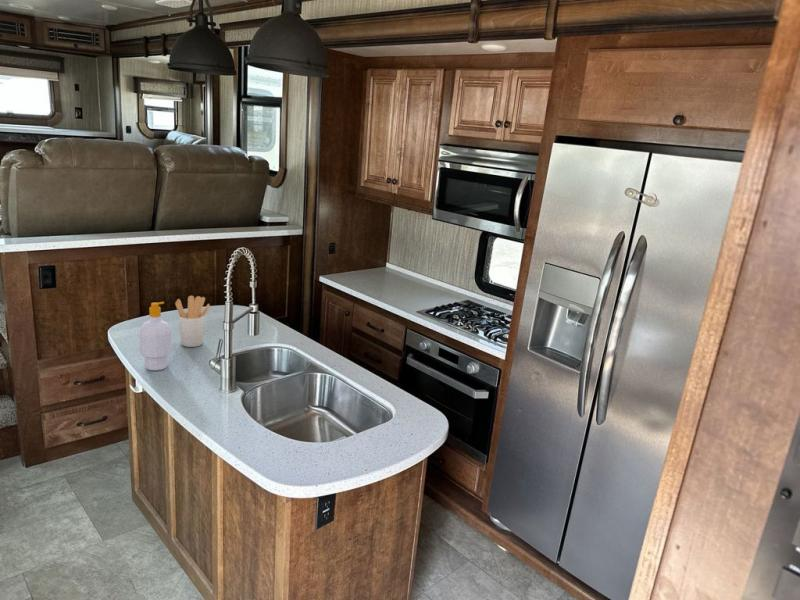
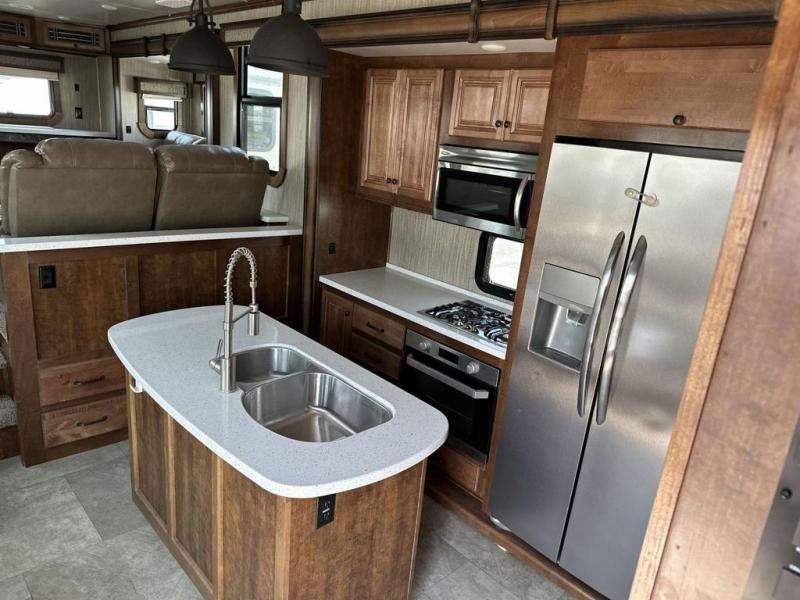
- utensil holder (193, 320)
- soap bottle (155, 335)
